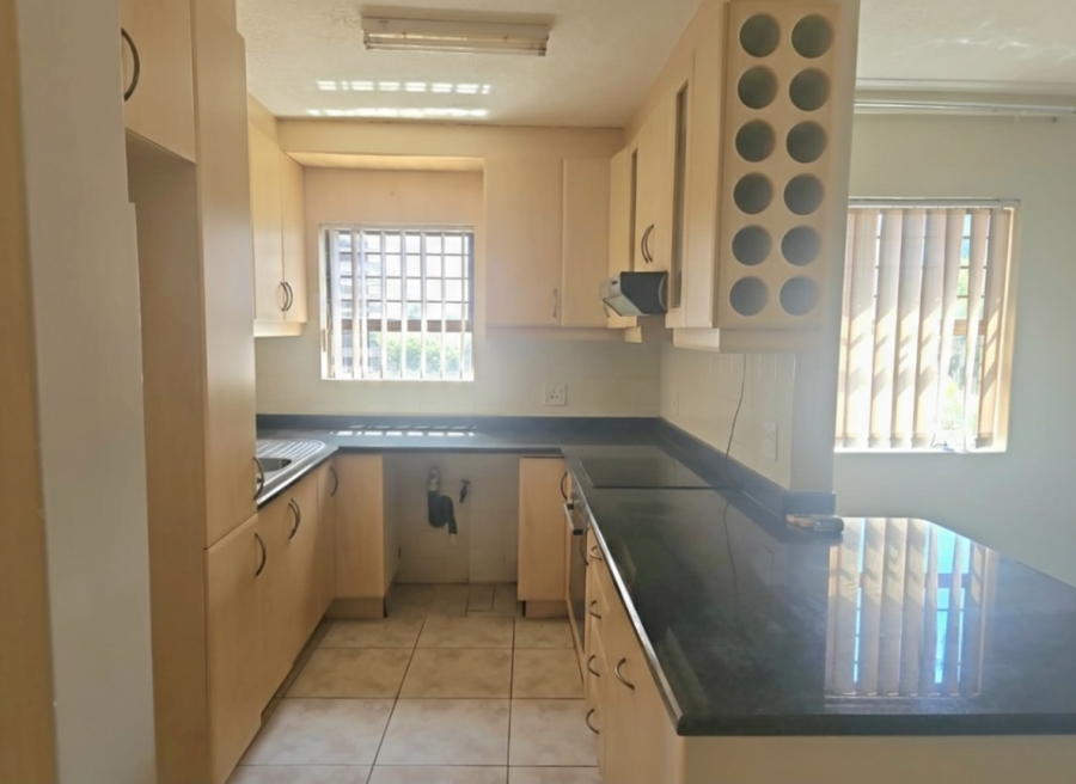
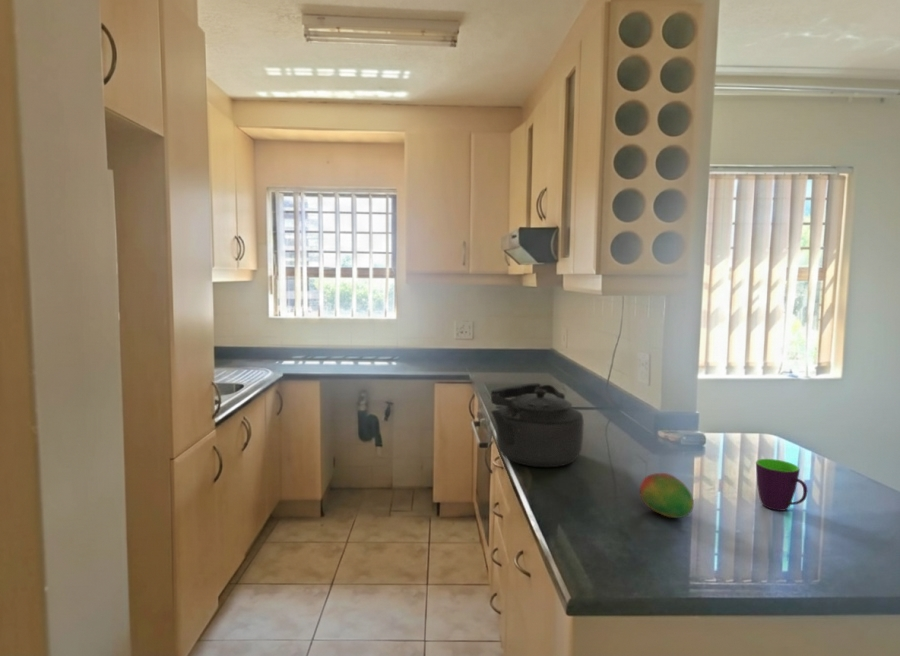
+ kettle (536, 422)
+ fruit (667, 494)
+ mug (782, 488)
